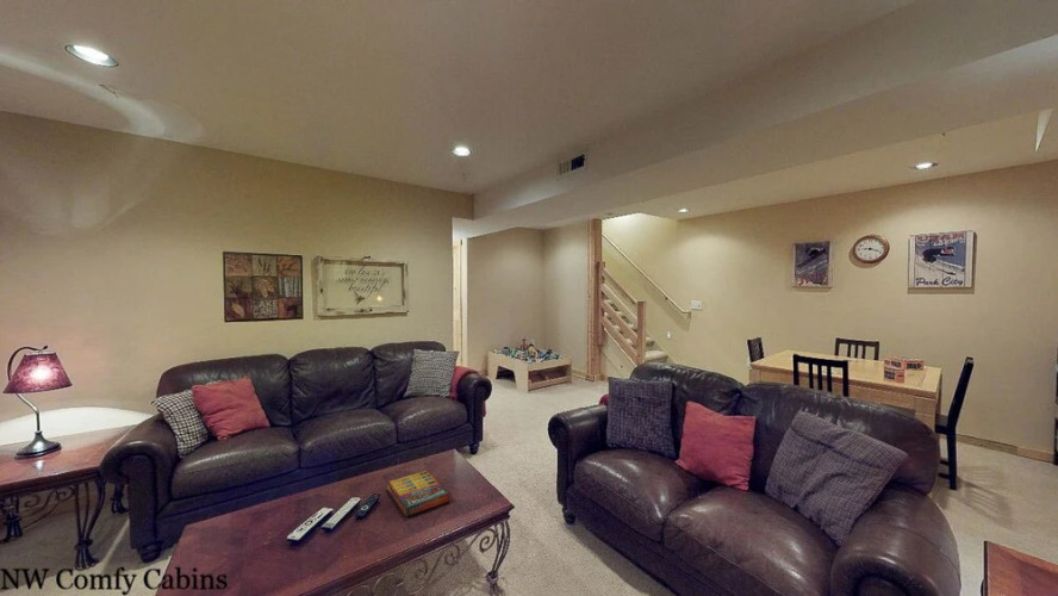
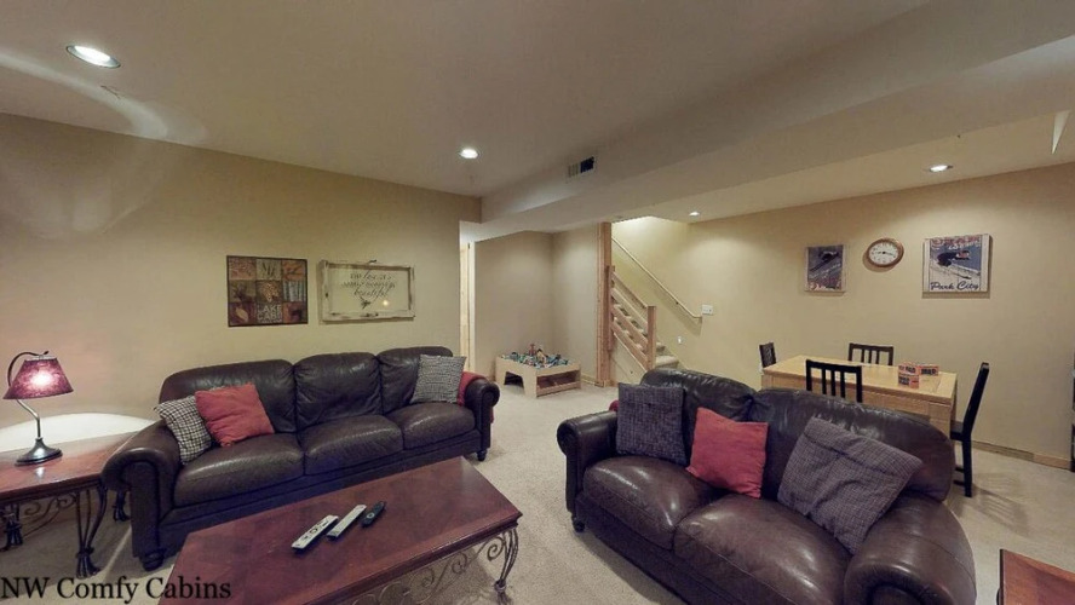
- game compilation box (417, 490)
